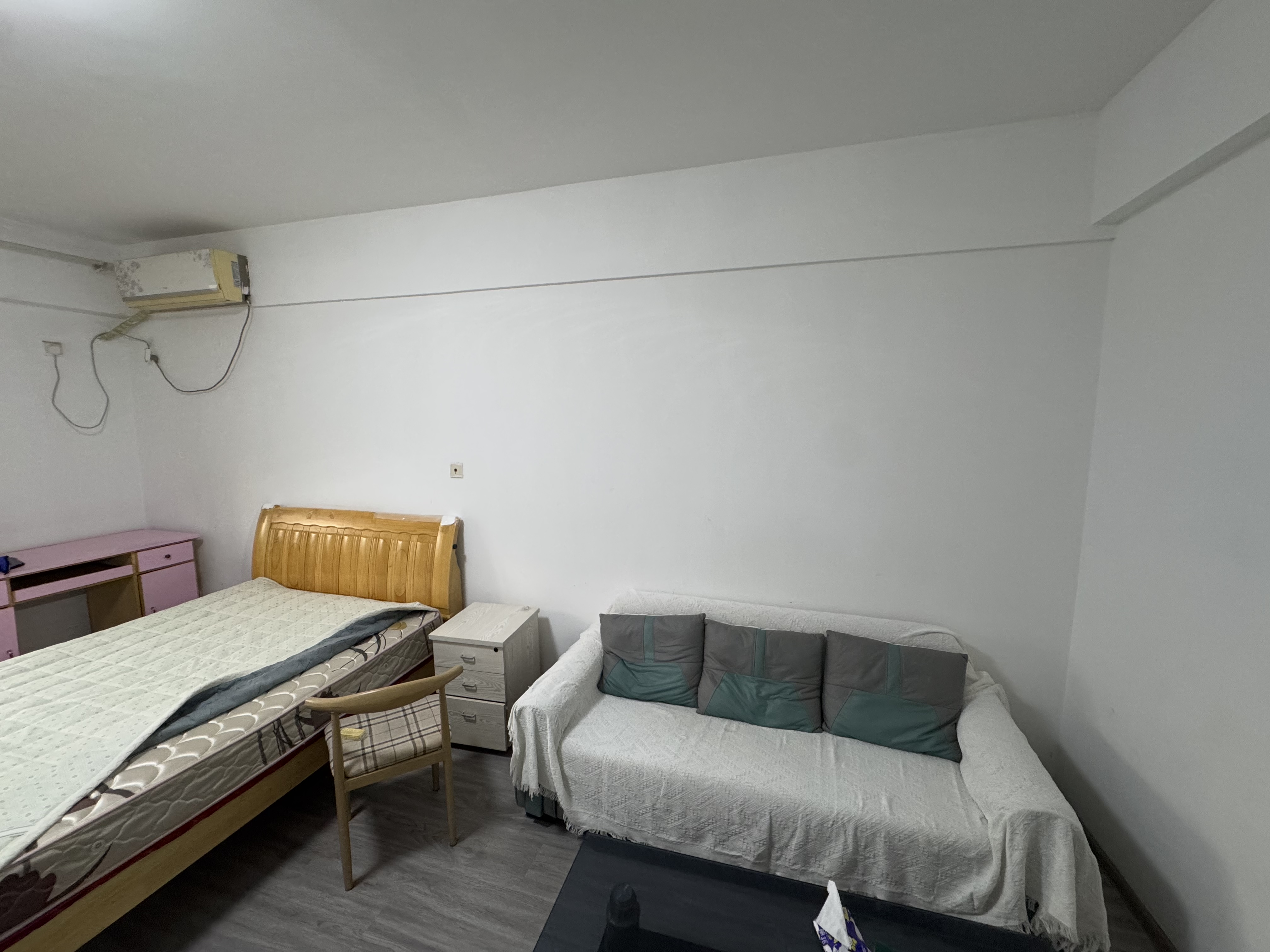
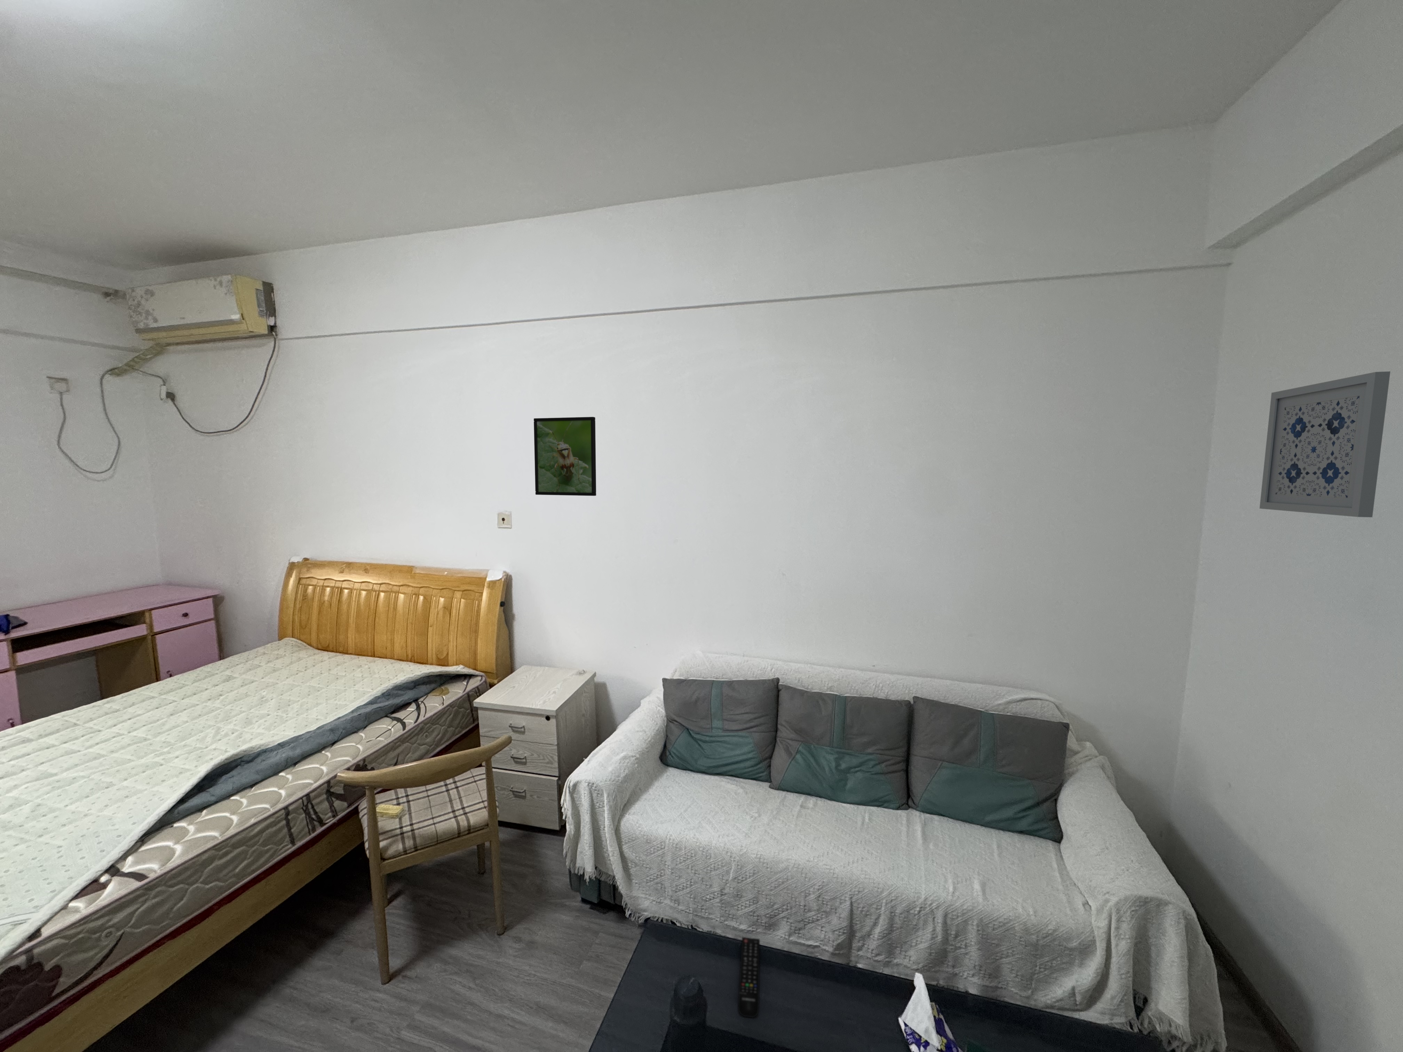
+ wall art (1317, 449)
+ remote control (749, 972)
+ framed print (565, 456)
